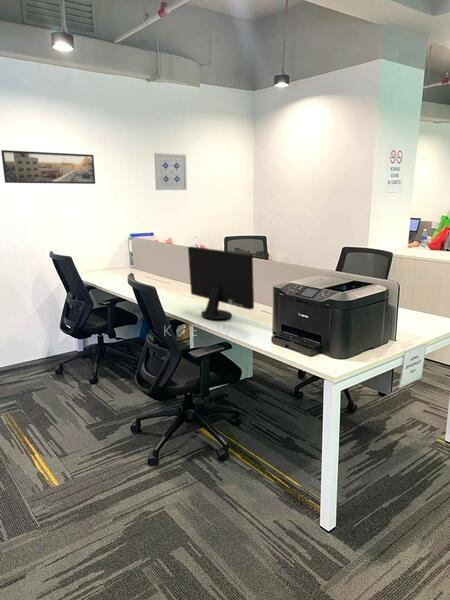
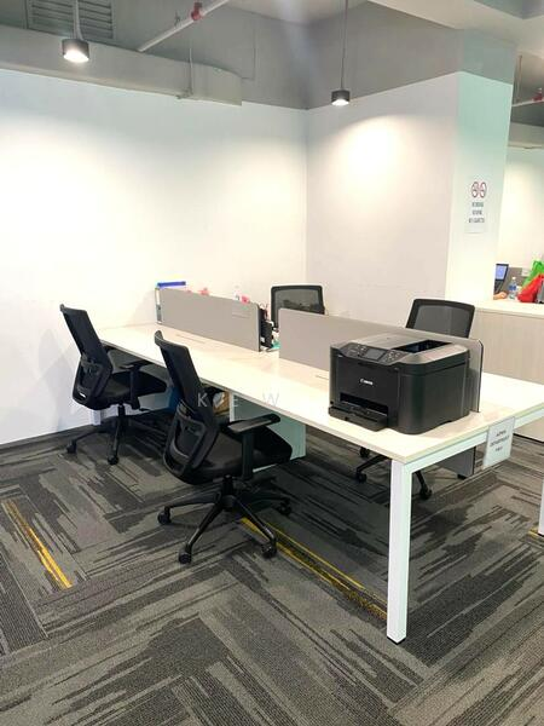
- computer monitor (216, 283)
- wall art (171, 172)
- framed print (51, 168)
